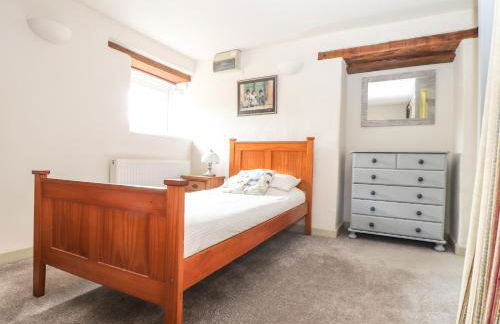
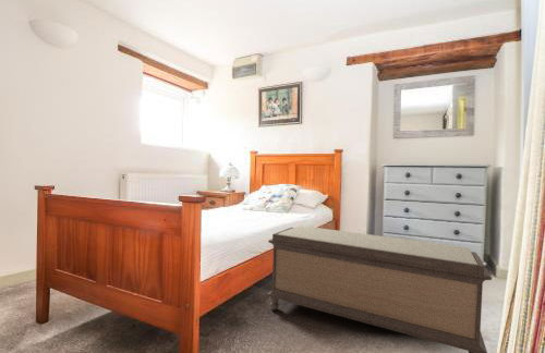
+ bench (366, 280)
